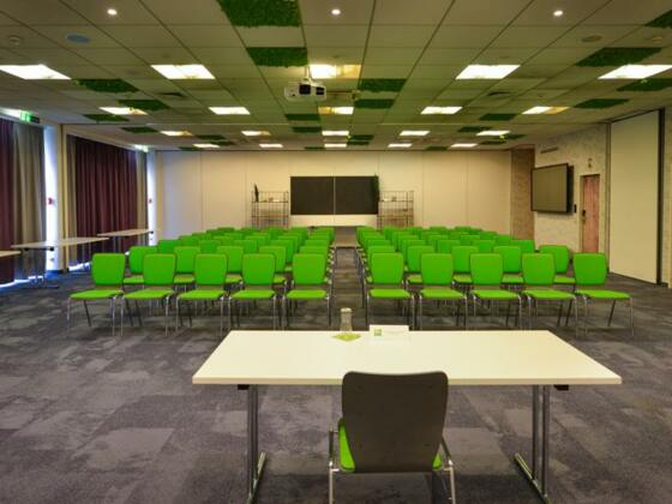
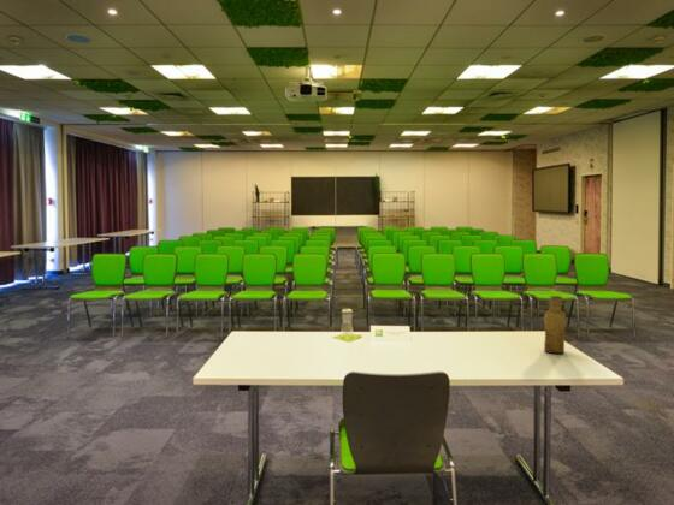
+ vase (554, 323)
